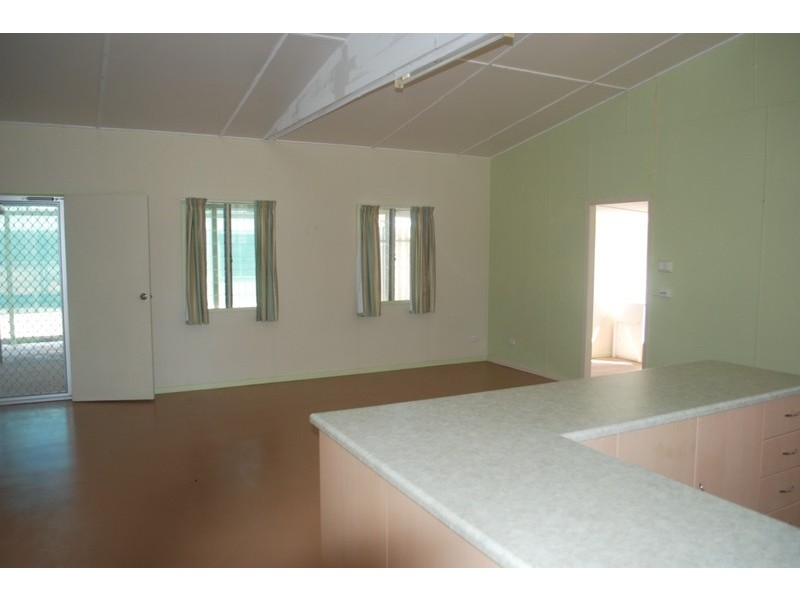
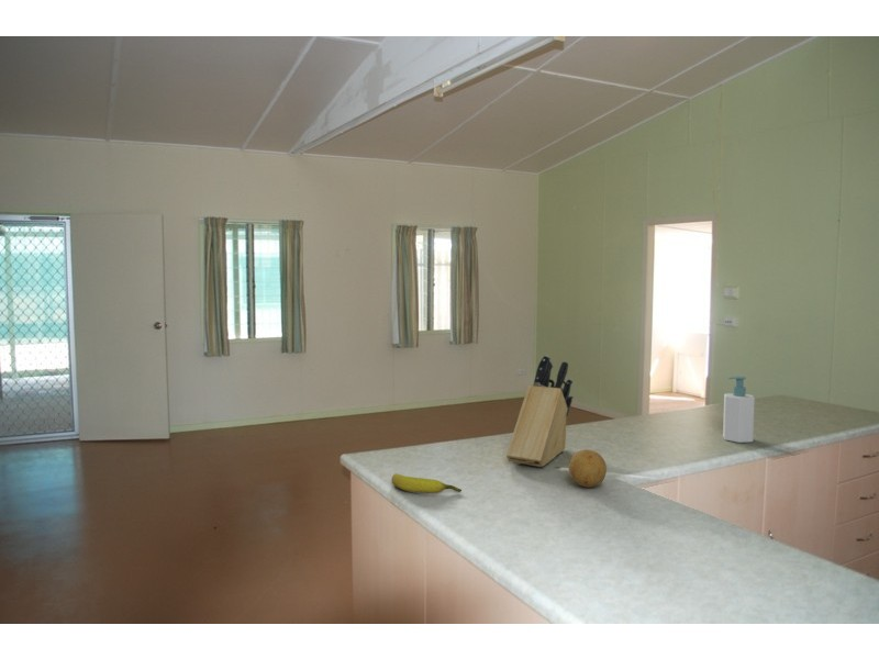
+ banana (421, 482)
+ soap bottle (738, 407)
+ knife block (542, 406)
+ fruit (587, 468)
